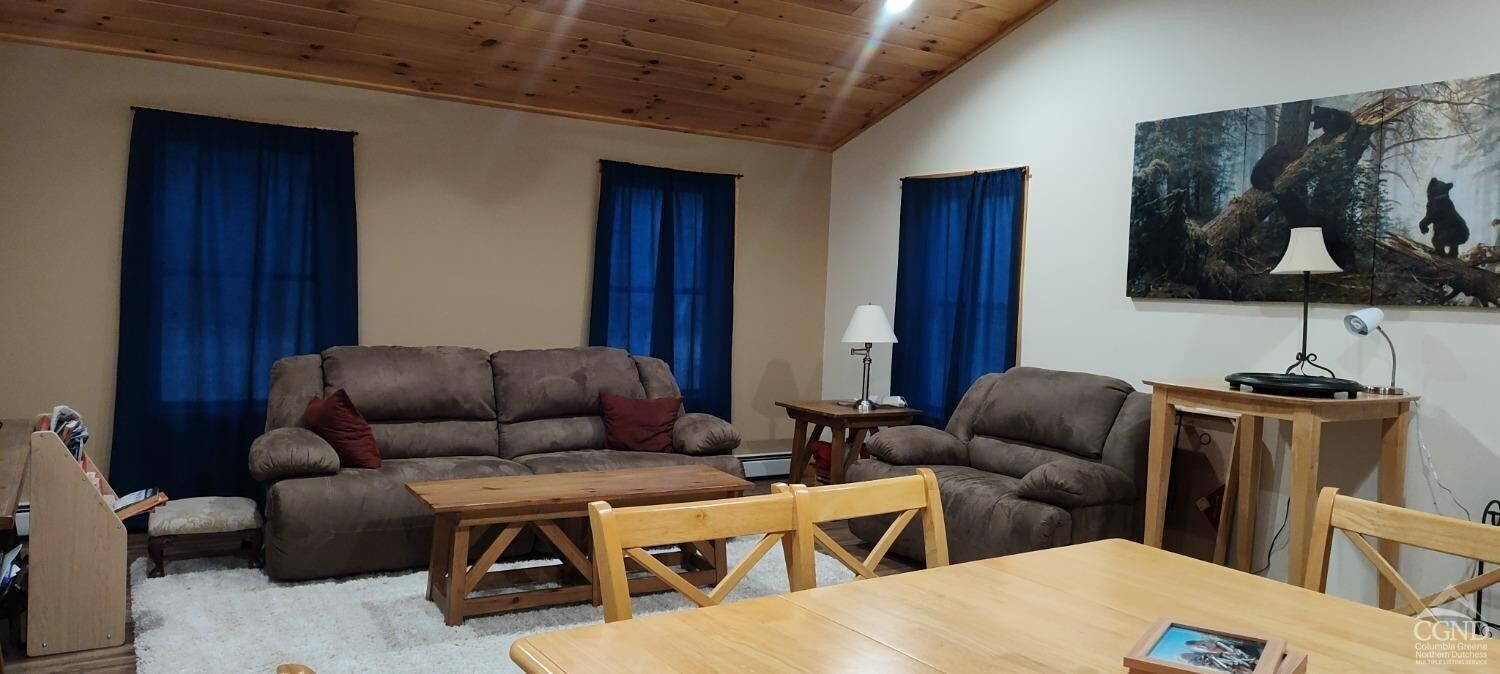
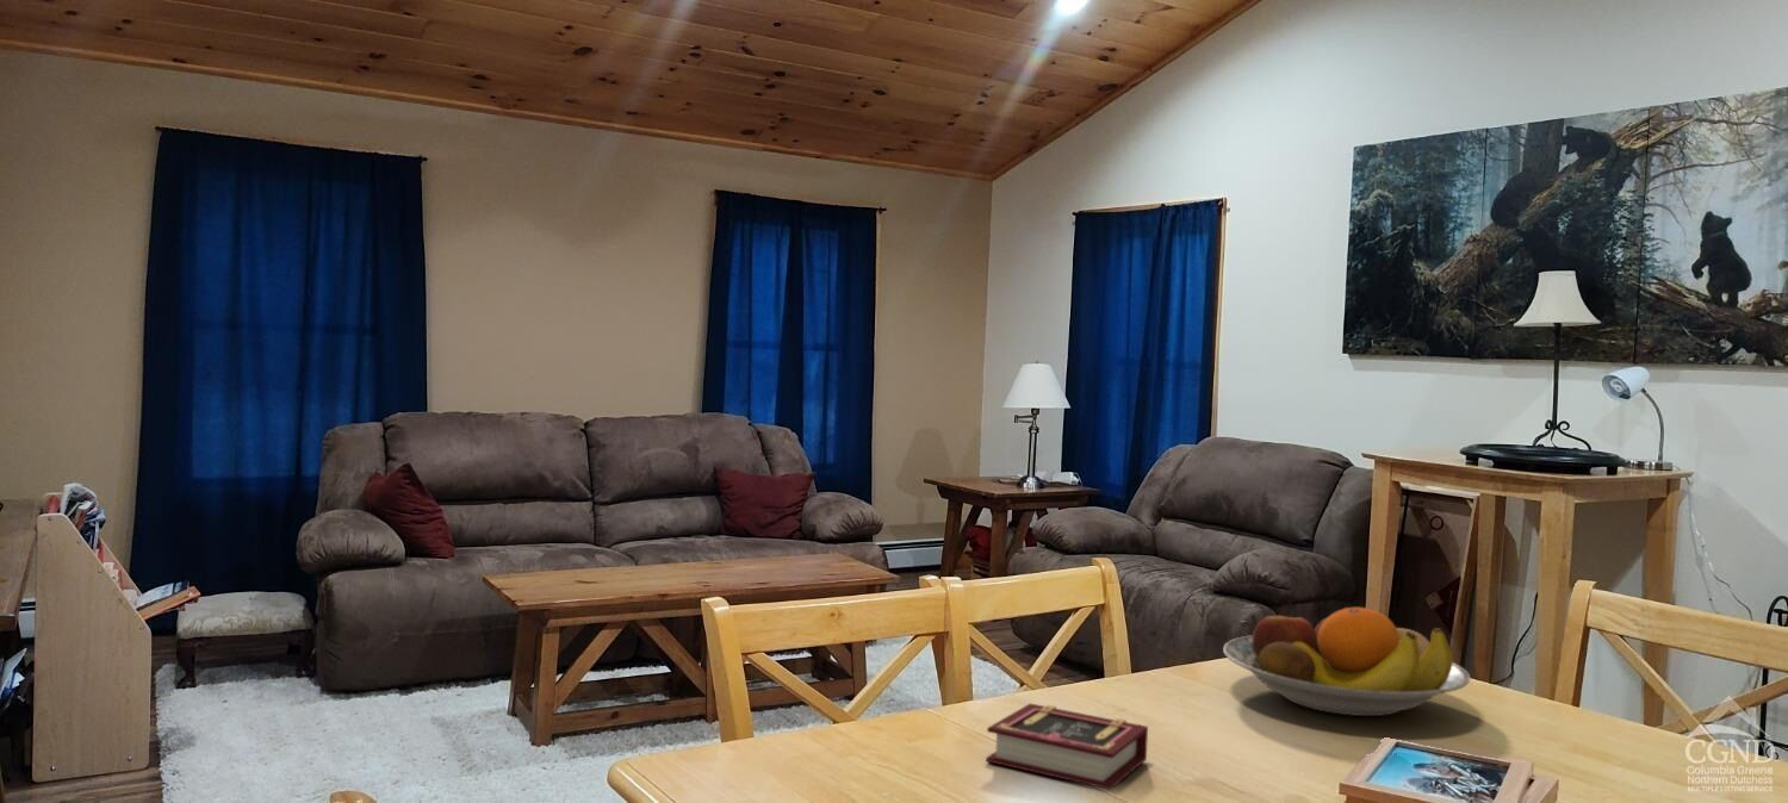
+ book (1068, 741)
+ fruit bowl (1342, 651)
